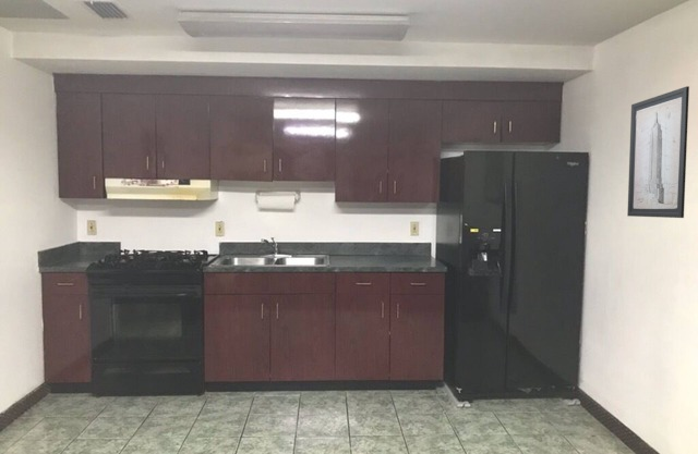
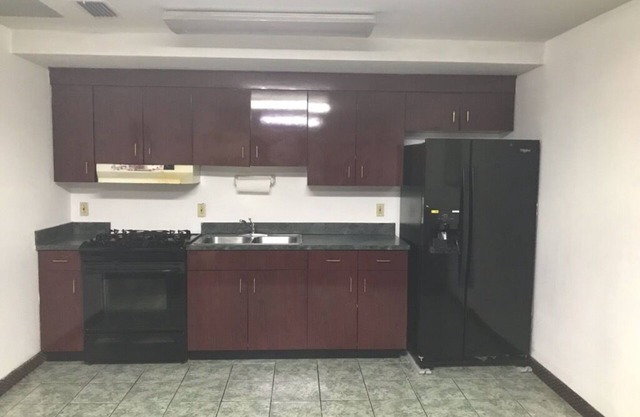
- wall art (655, 157)
